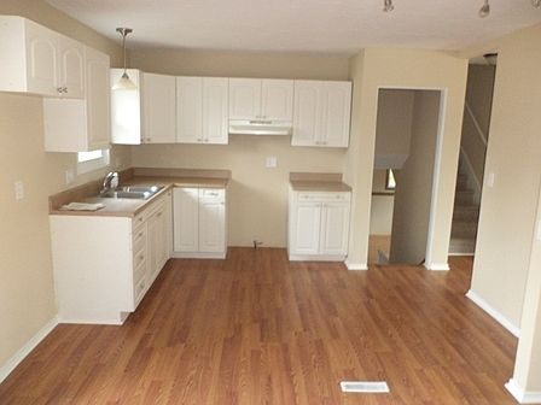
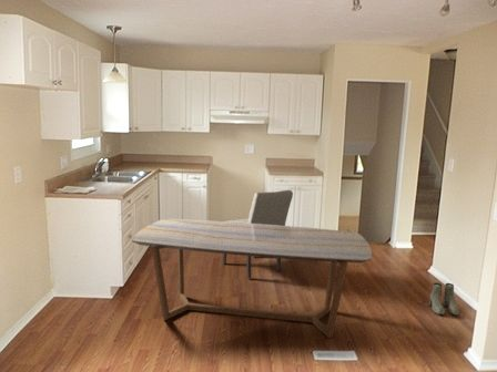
+ dining table (256, 256)
+ chair (255, 223)
+ boots (444, 298)
